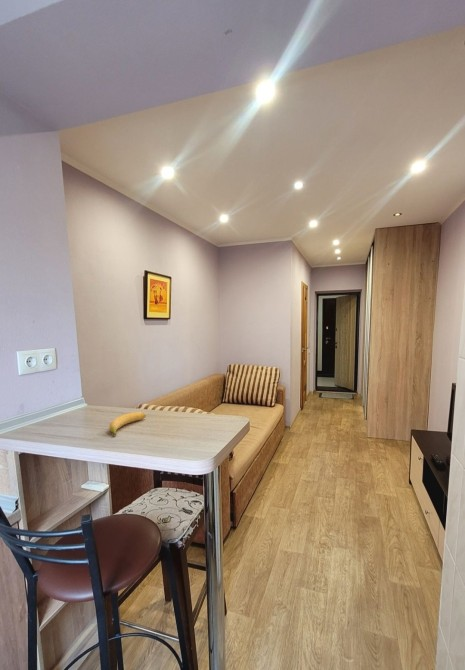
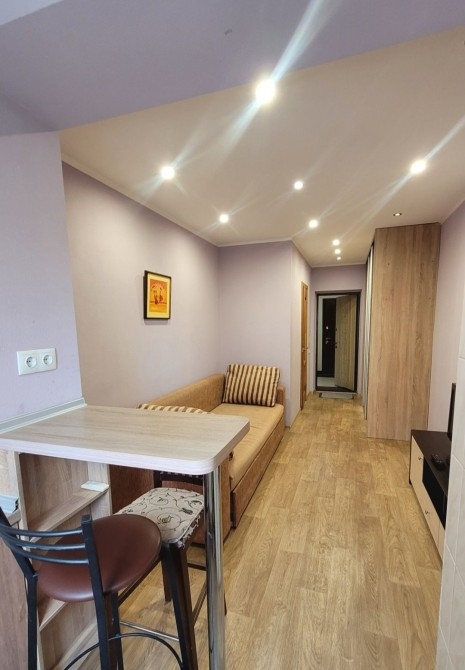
- banana (127, 421)
